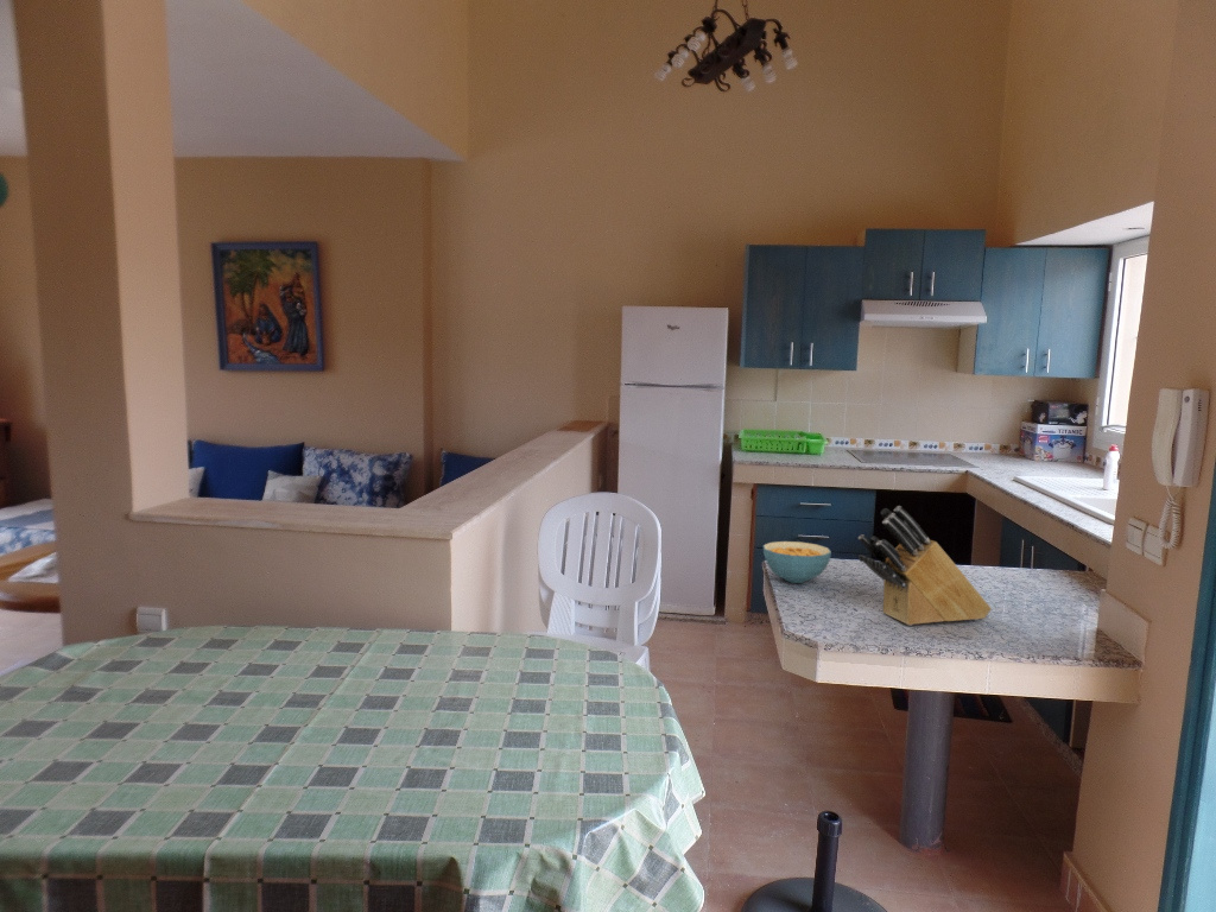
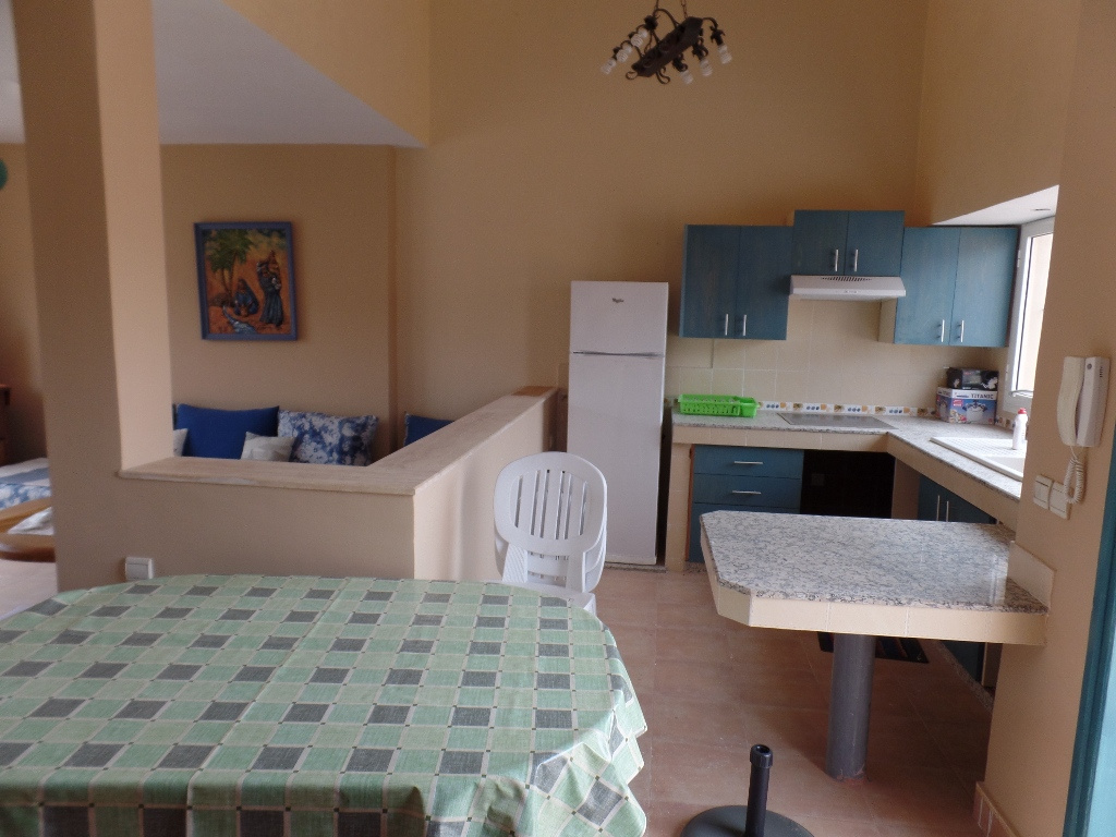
- knife block (924, 560)
- cereal bowl (796, 564)
